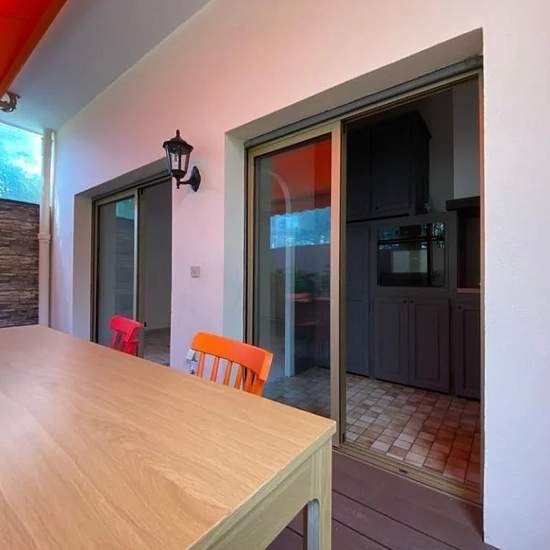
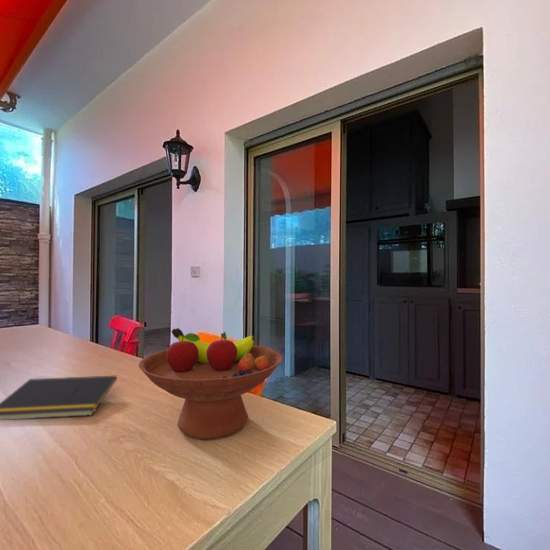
+ notepad (58, 395)
+ fruit bowl (213, 377)
